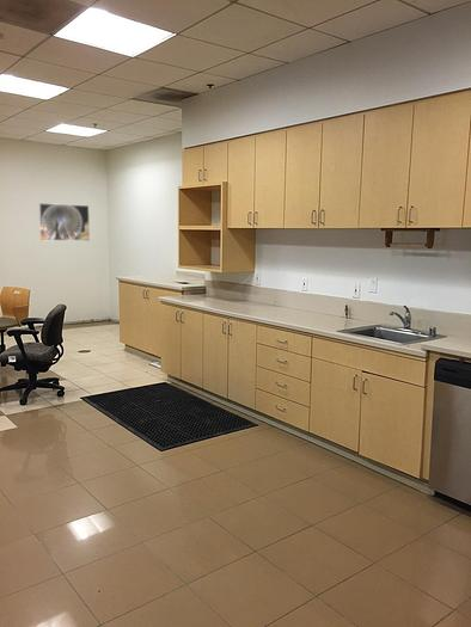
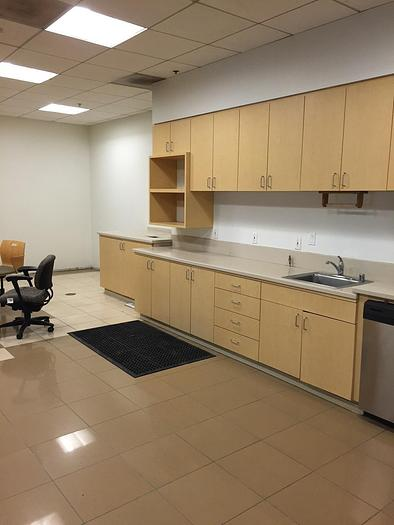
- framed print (65, 222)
